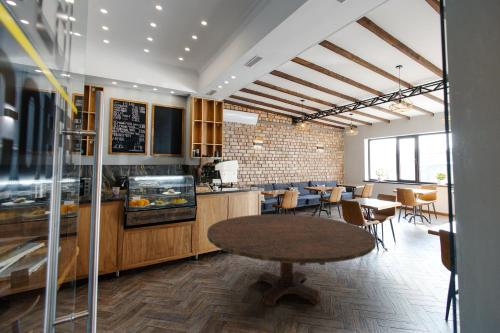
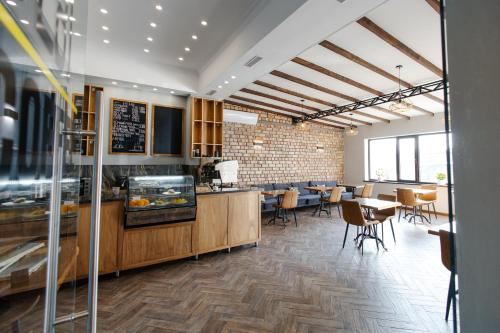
- dining table (286, 258)
